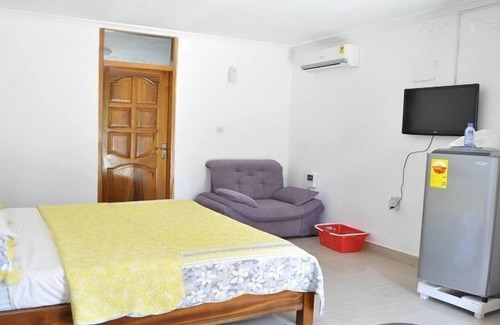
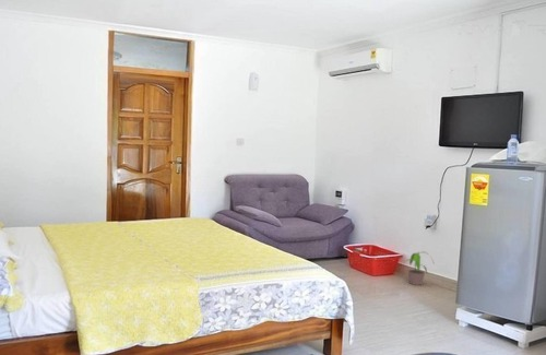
+ potted plant (417, 267)
